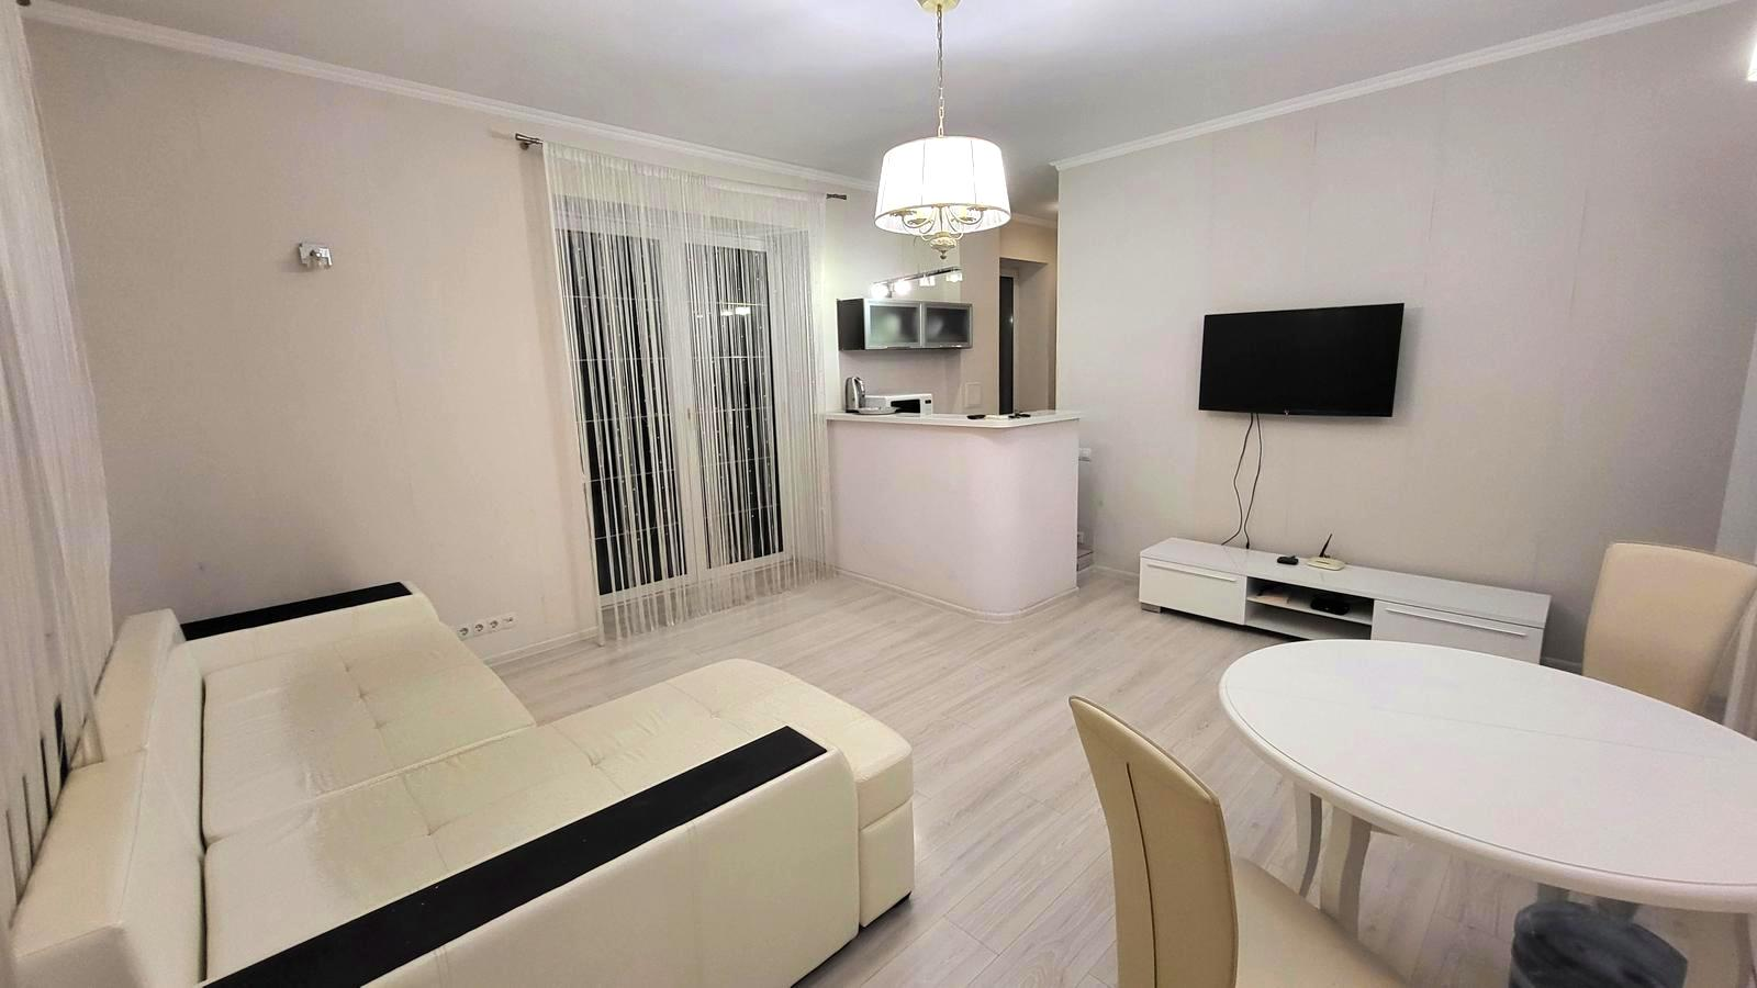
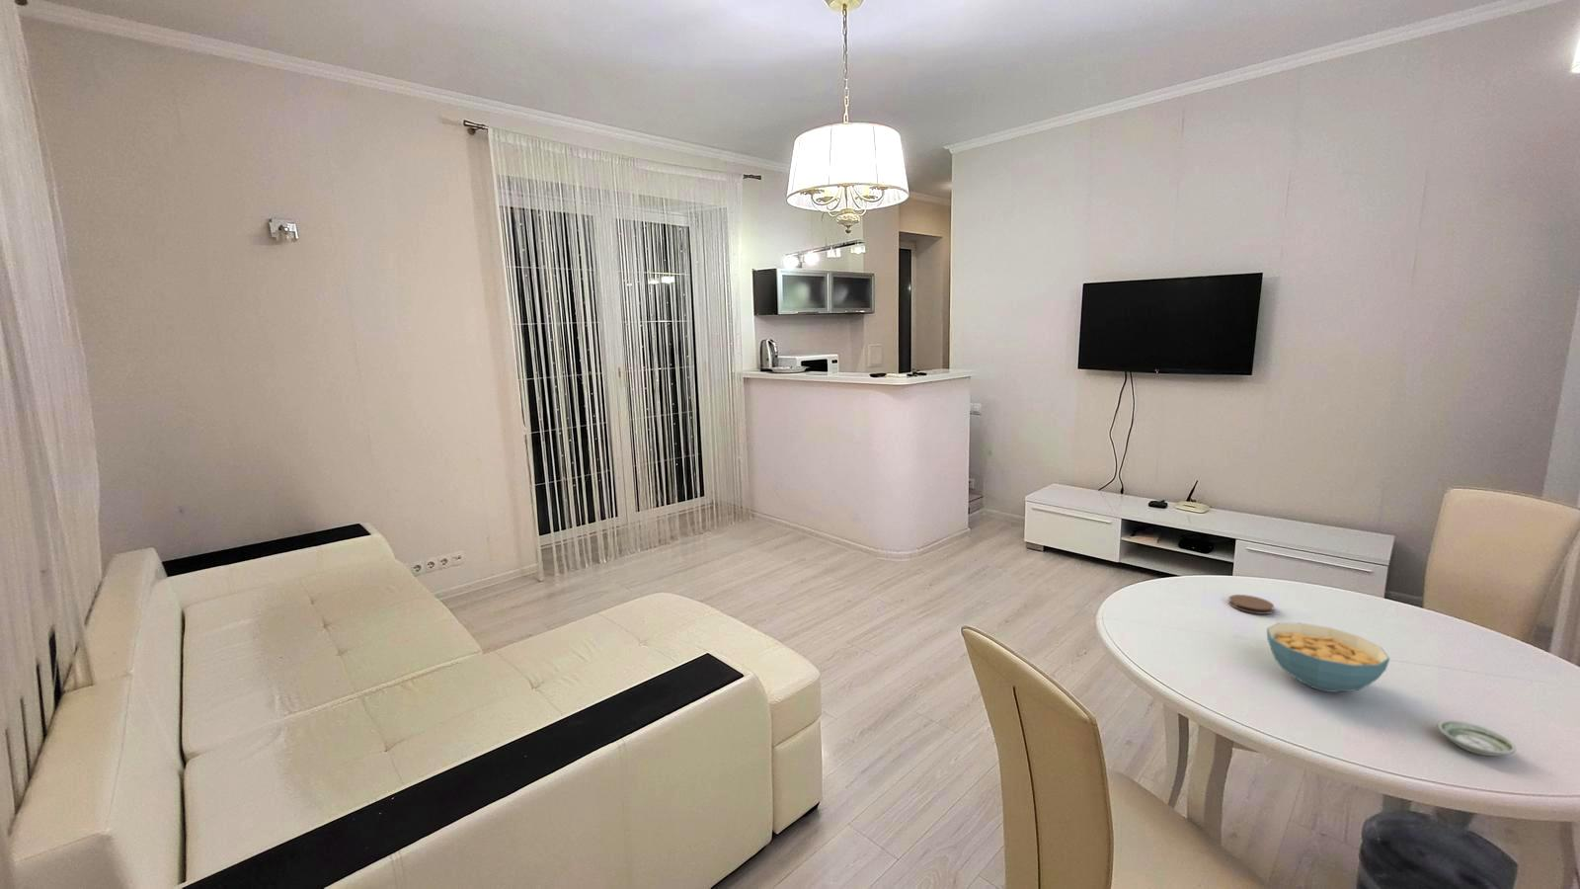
+ coaster (1250, 604)
+ cereal bowl (1322, 663)
+ saucer (1475, 740)
